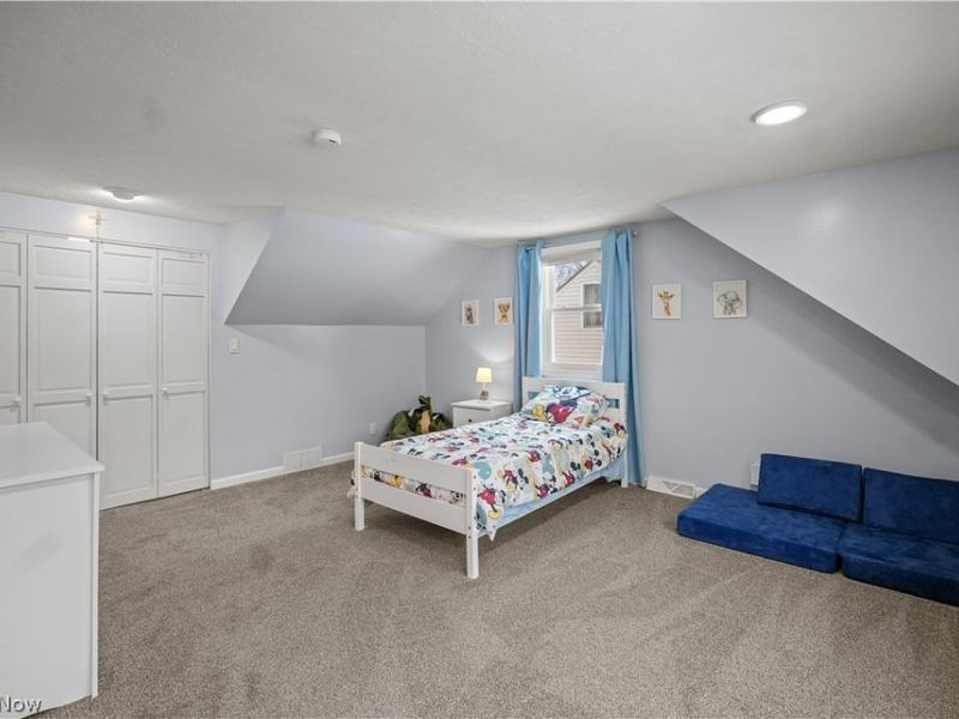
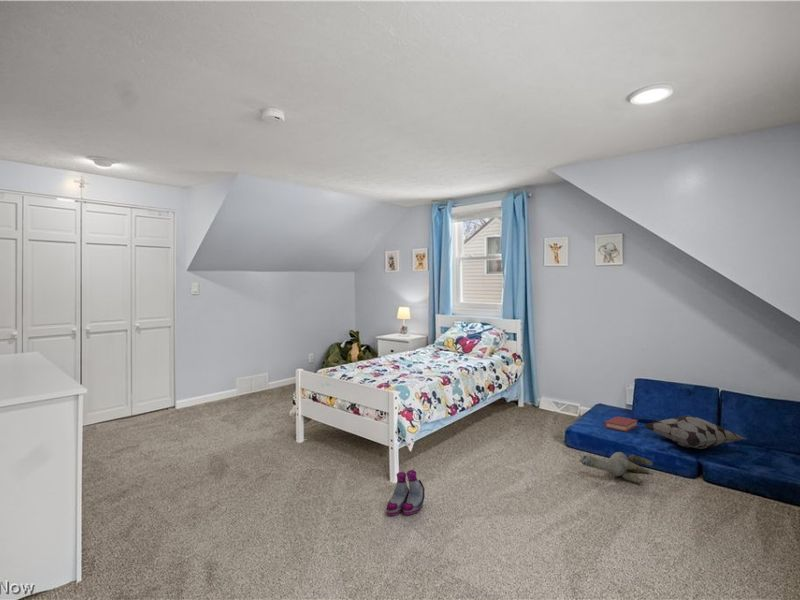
+ book (621, 423)
+ boots (405, 489)
+ plush toy (614, 464)
+ decorative pillow (691, 431)
